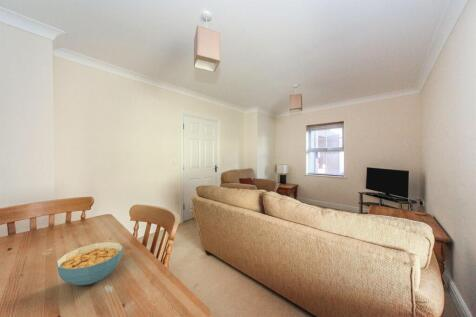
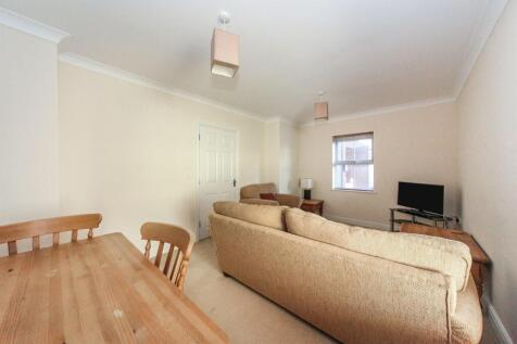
- cereal bowl (92, 266)
